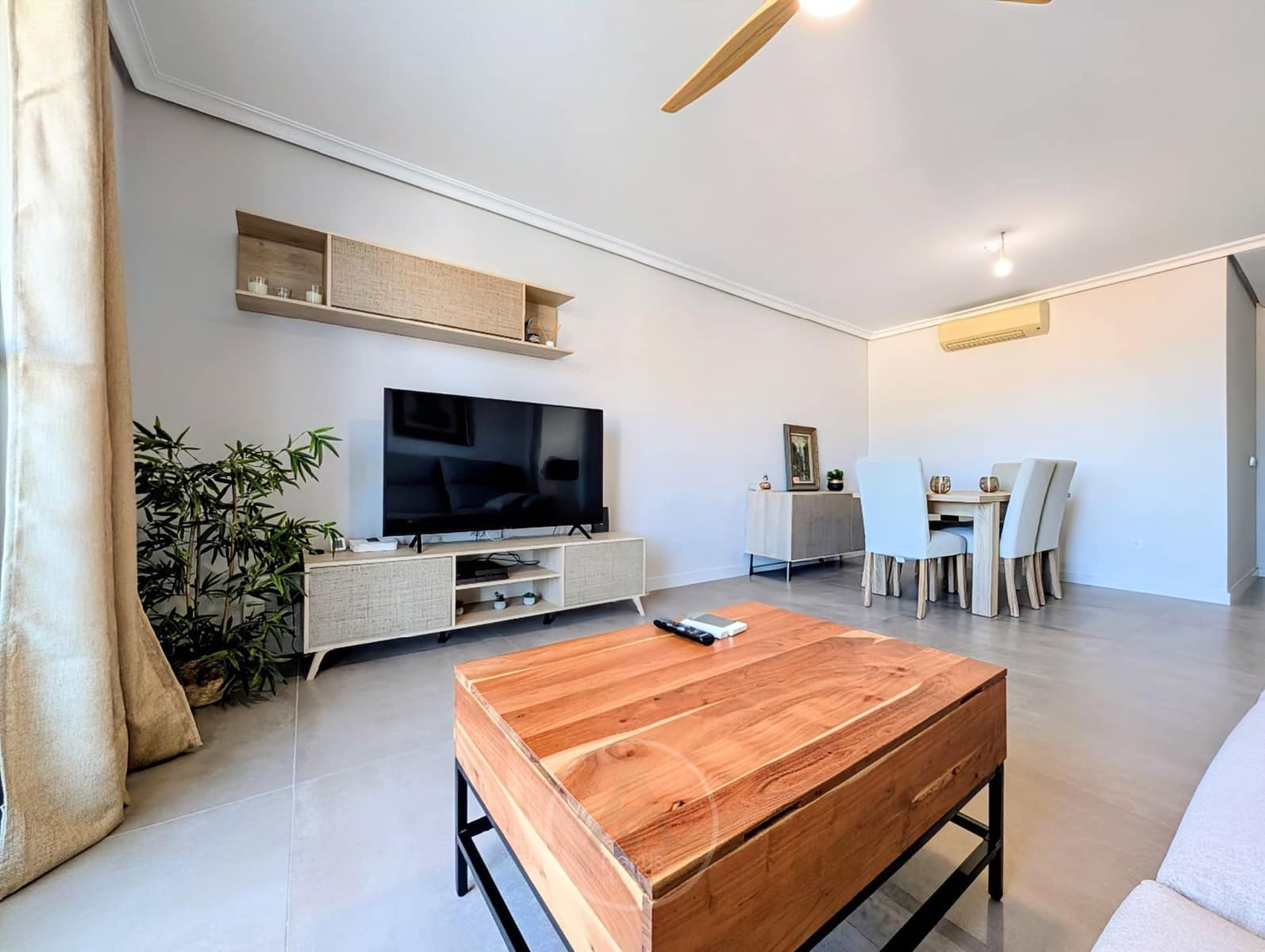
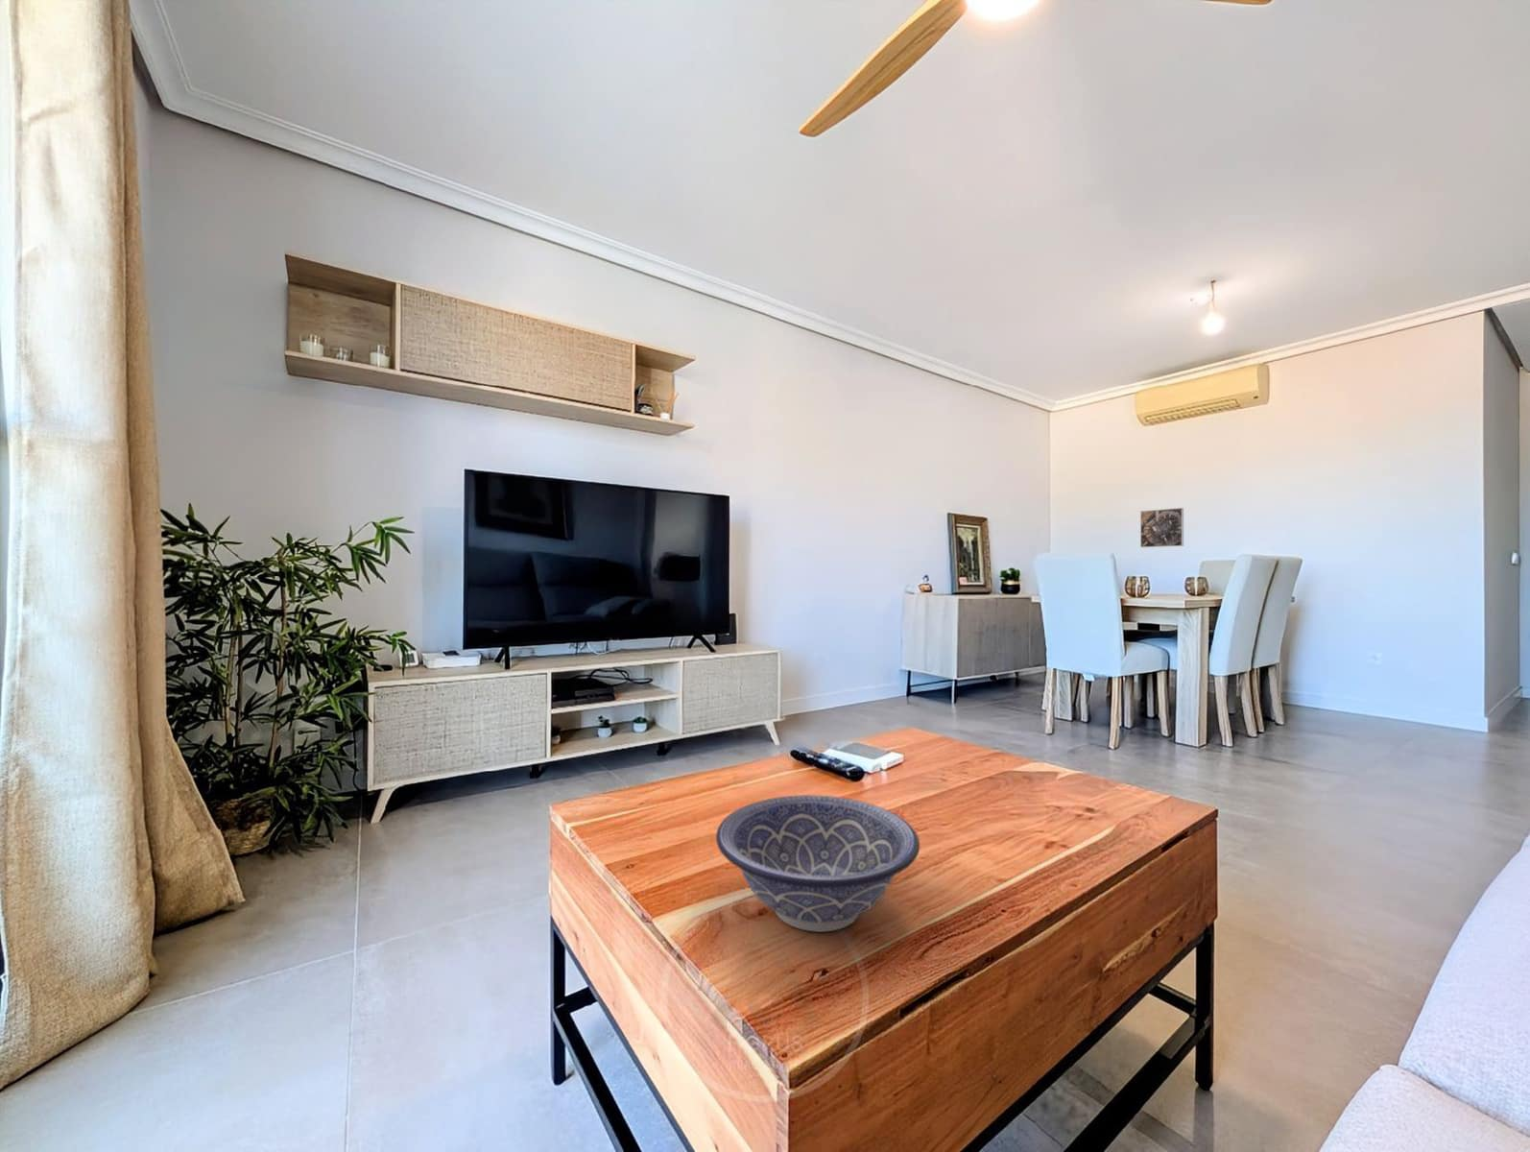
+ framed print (1161, 528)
+ decorative bowl (816, 869)
